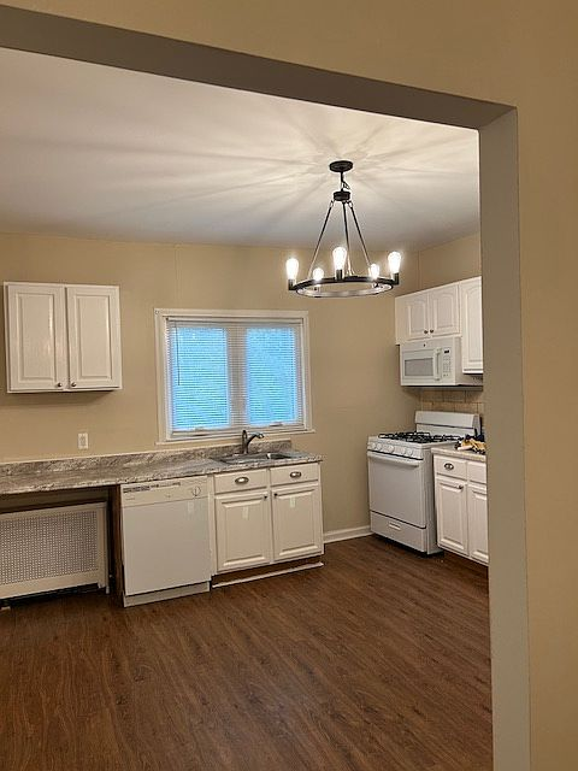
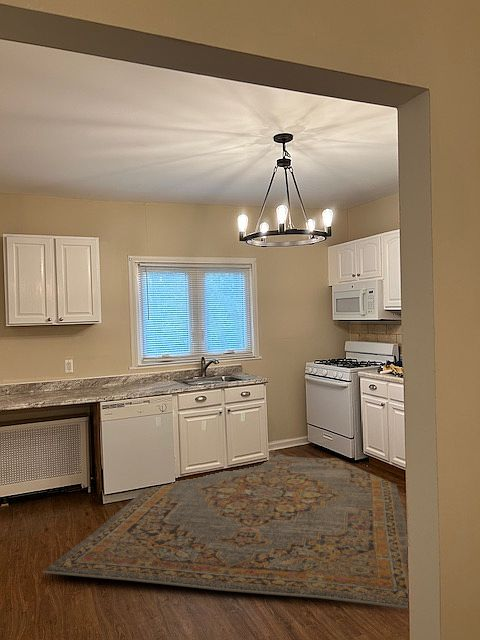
+ rug (266, 493)
